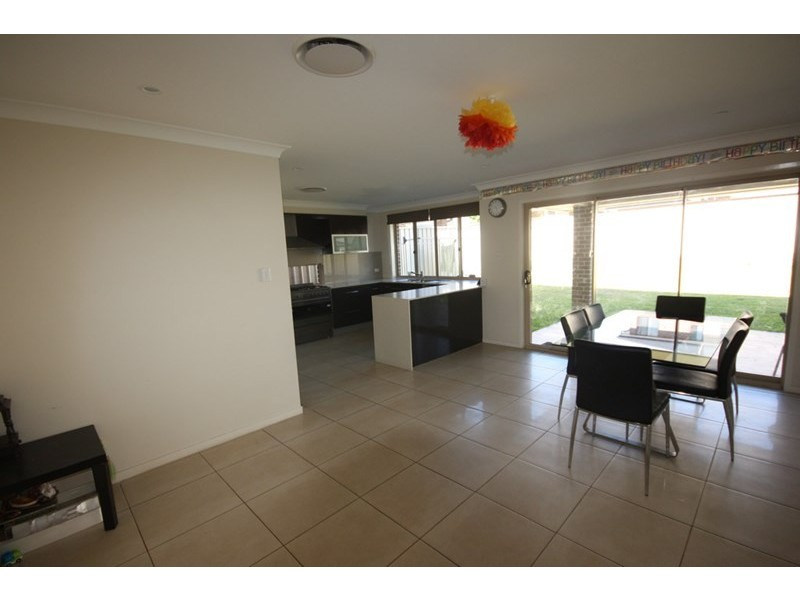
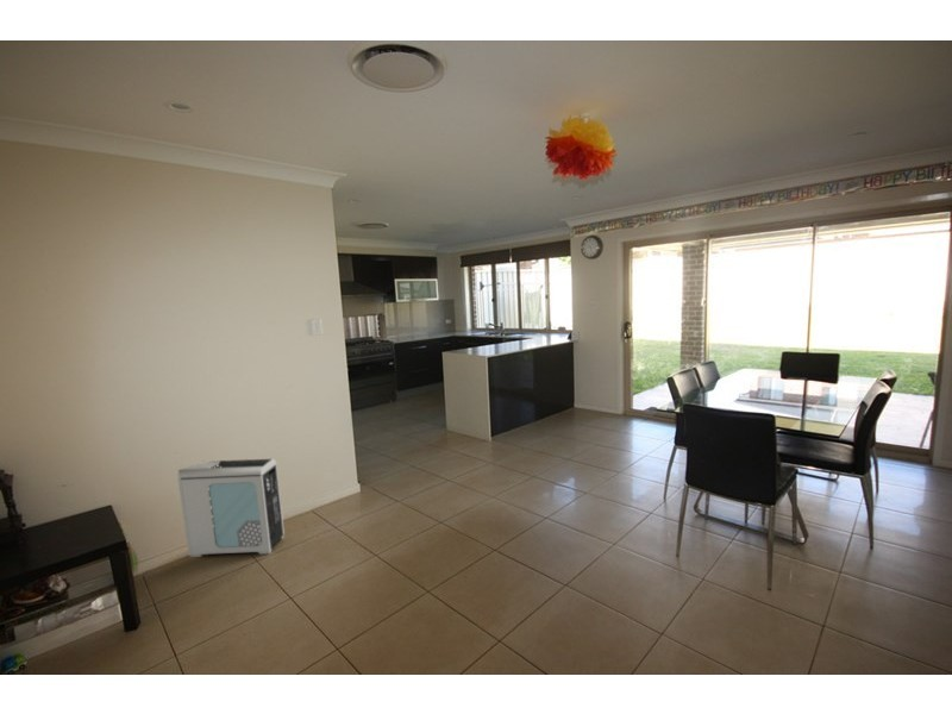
+ air purifier (233, 505)
